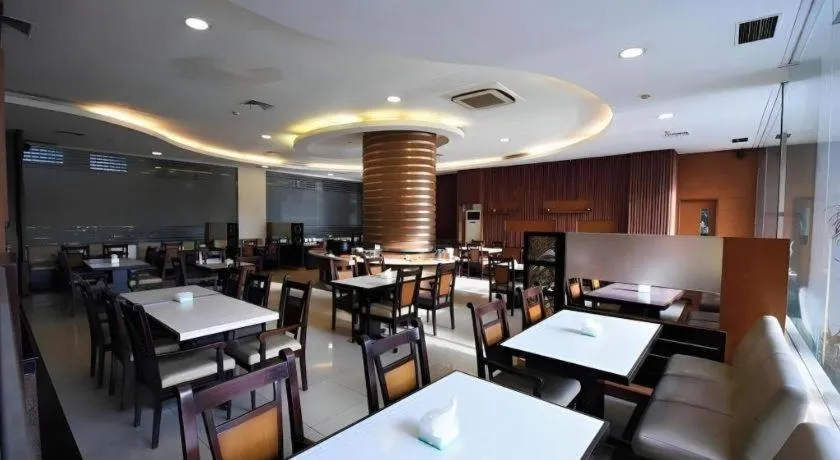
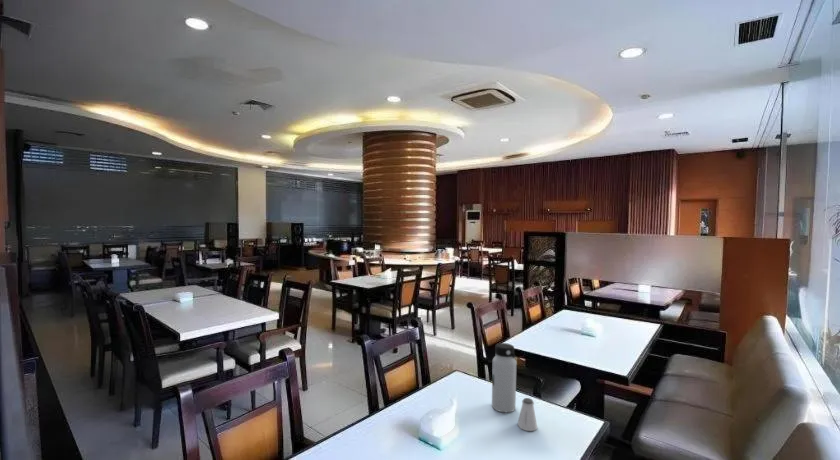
+ water bottle (504, 376)
+ saltshaker (527, 412)
